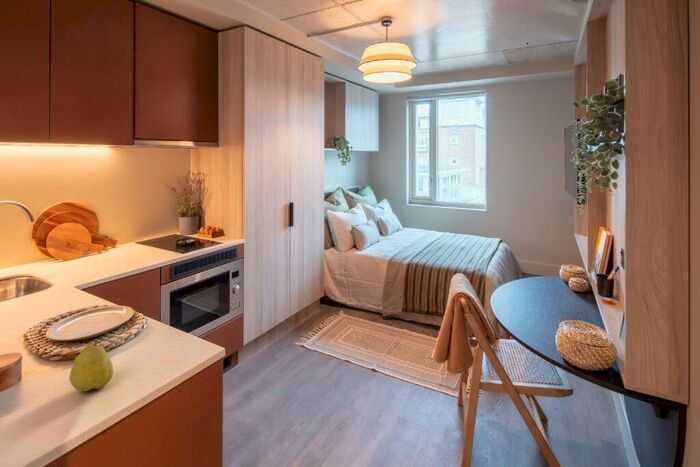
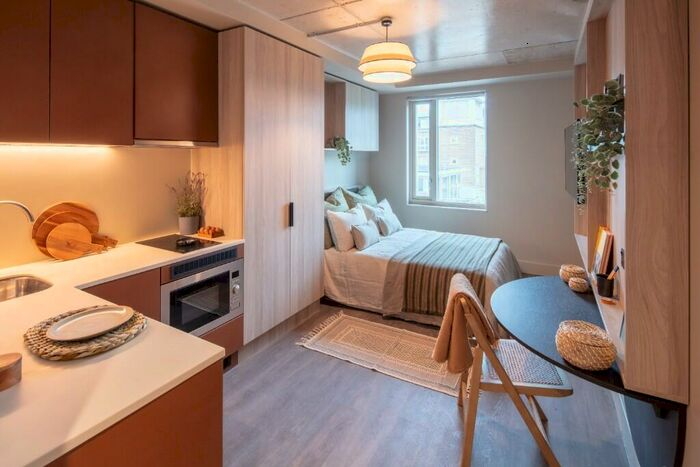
- fruit (91, 365)
